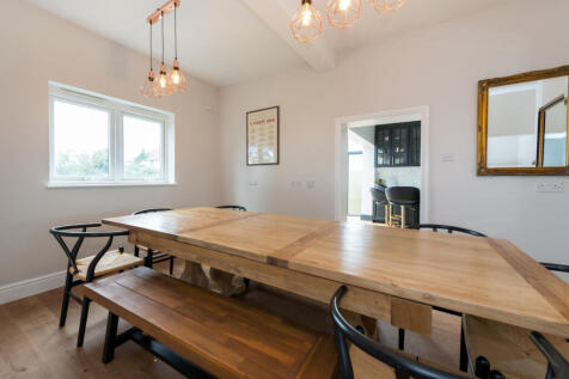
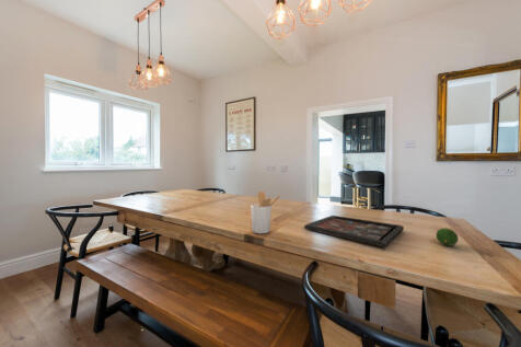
+ decorative tray (352, 227)
+ utensil holder (266, 211)
+ fruit (447, 236)
